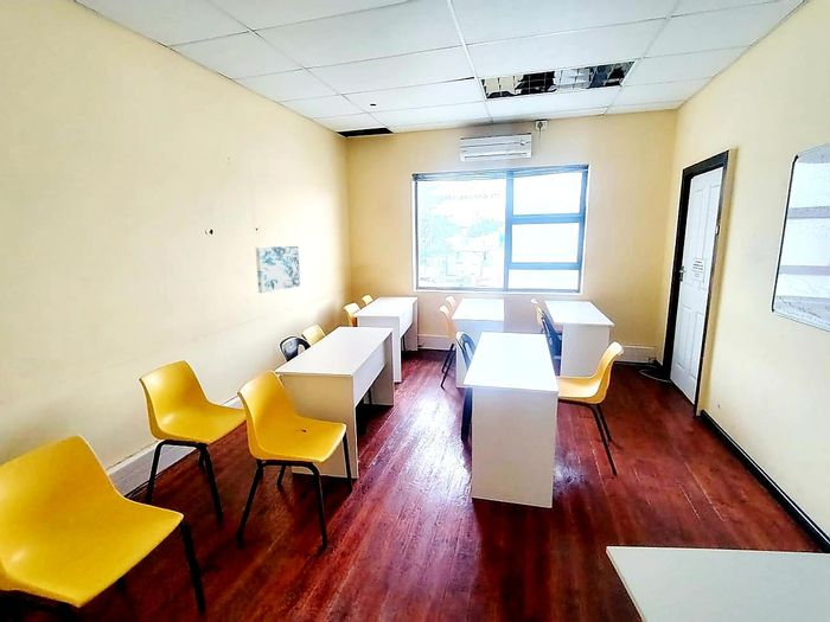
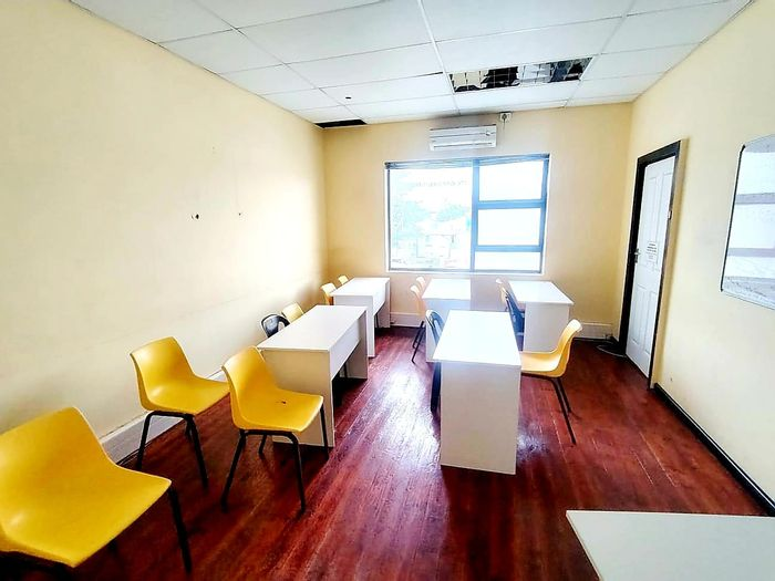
- wall art (279, 268)
